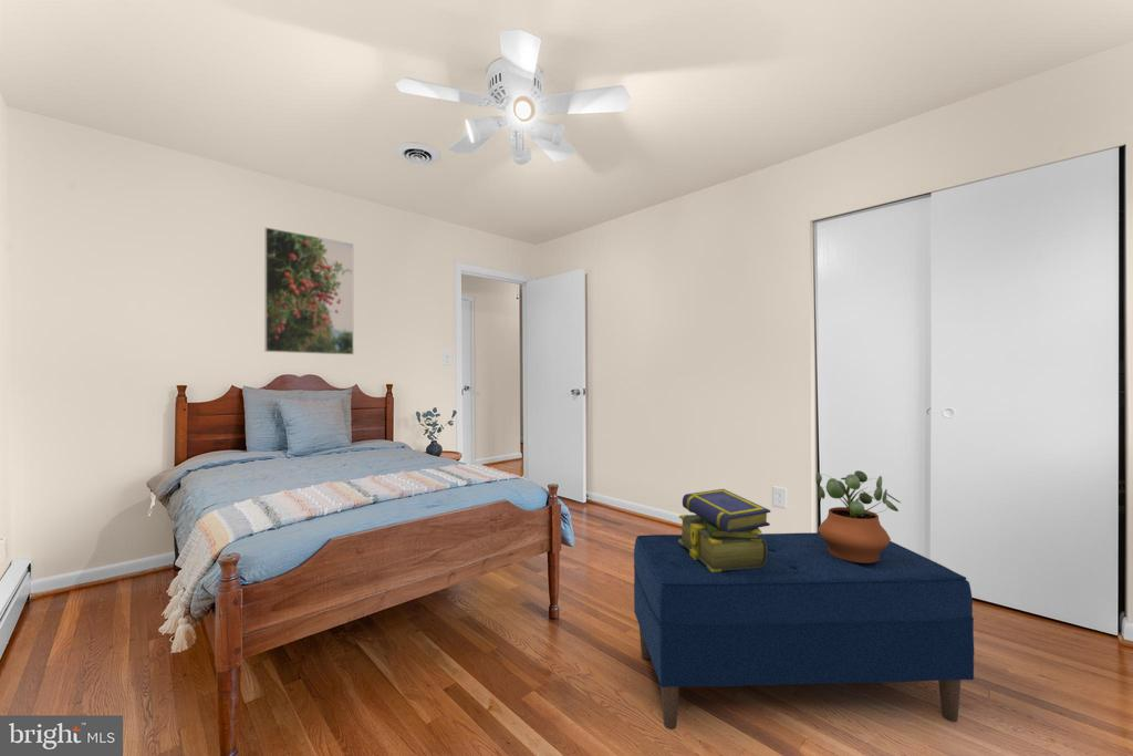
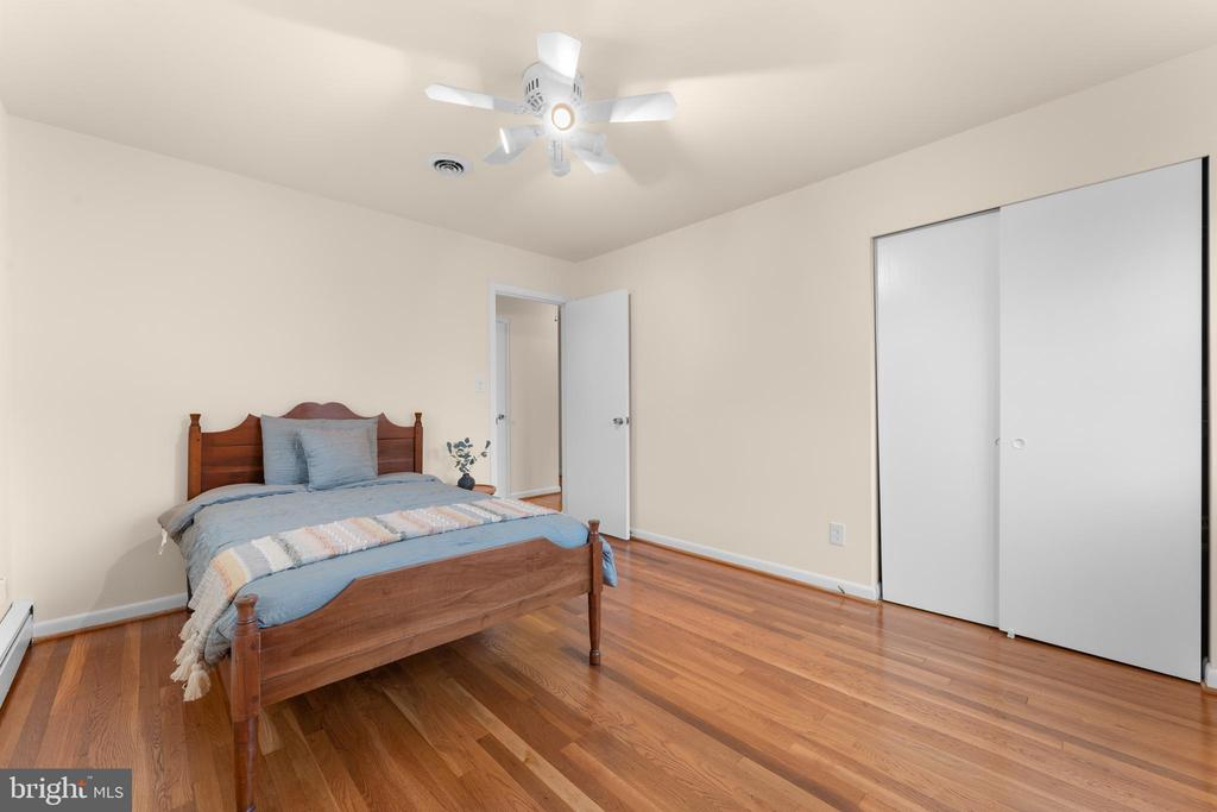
- bench (782, 619)
- potted plant (861, 512)
- stack of books (724, 526)
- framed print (311, 294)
